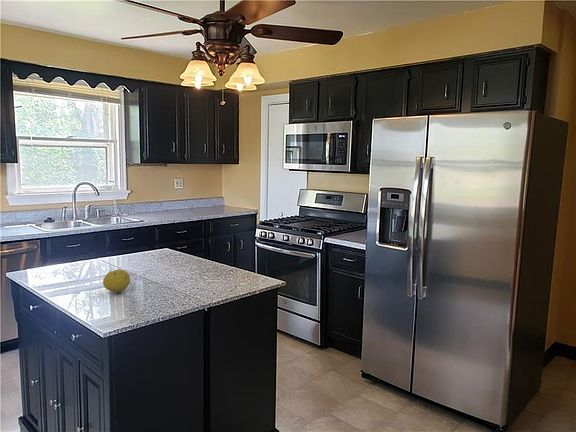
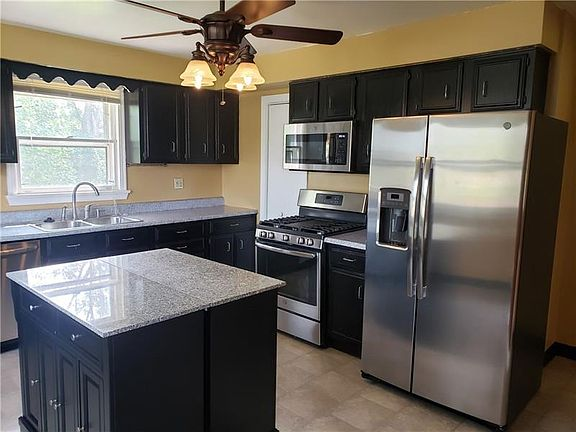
- fruit (117, 281)
